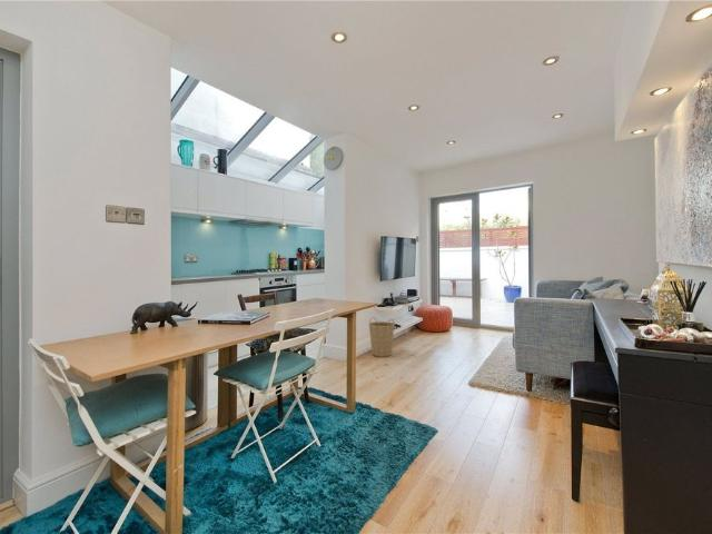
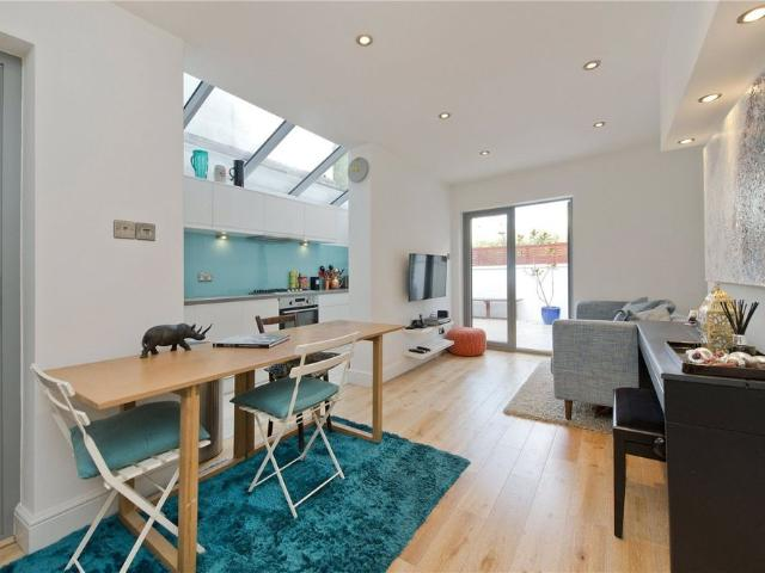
- basket (382, 336)
